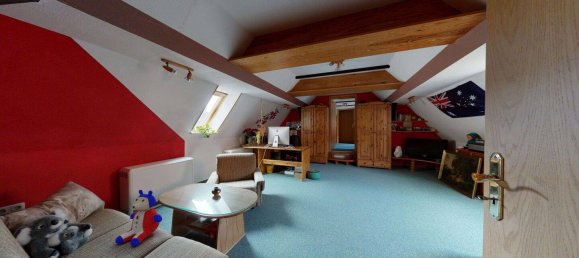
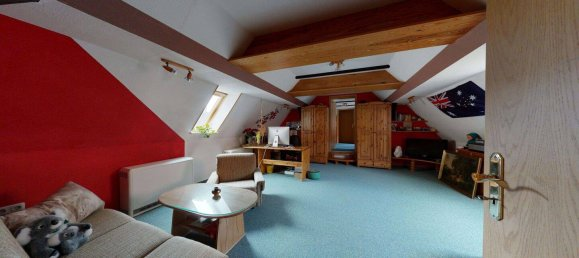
- stuffed animal (139, 214)
